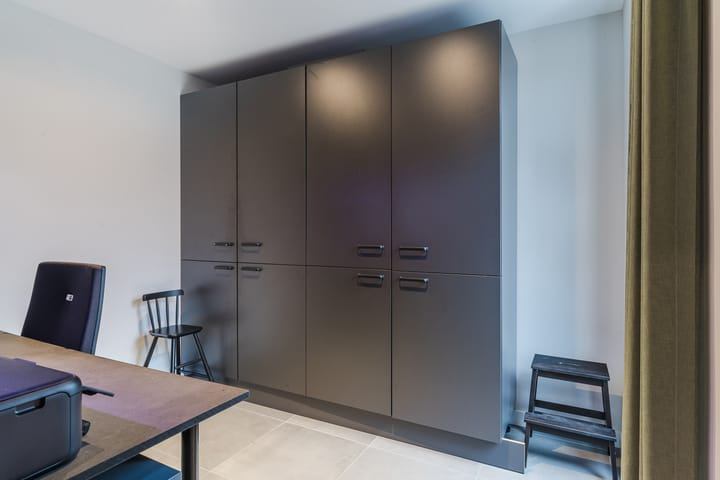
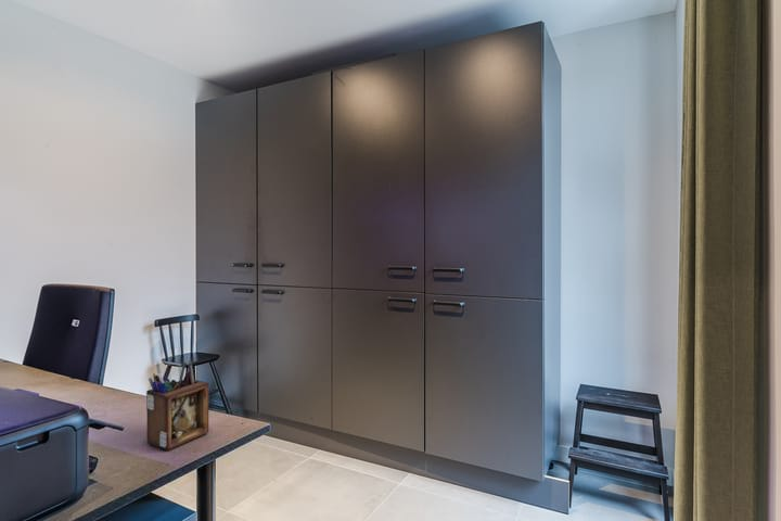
+ desk organizer (178, 402)
